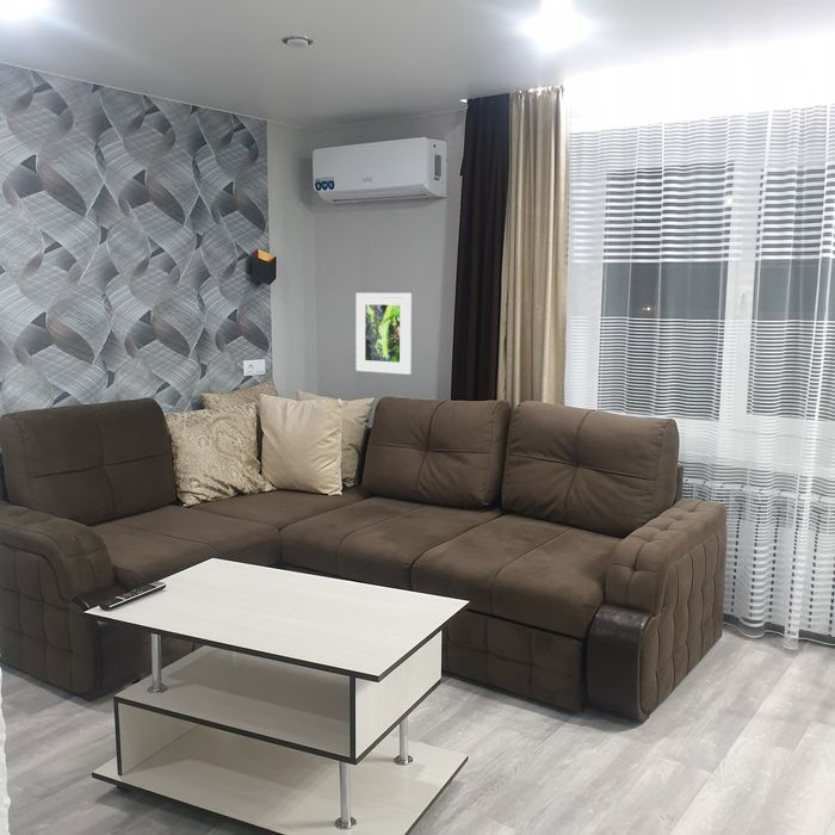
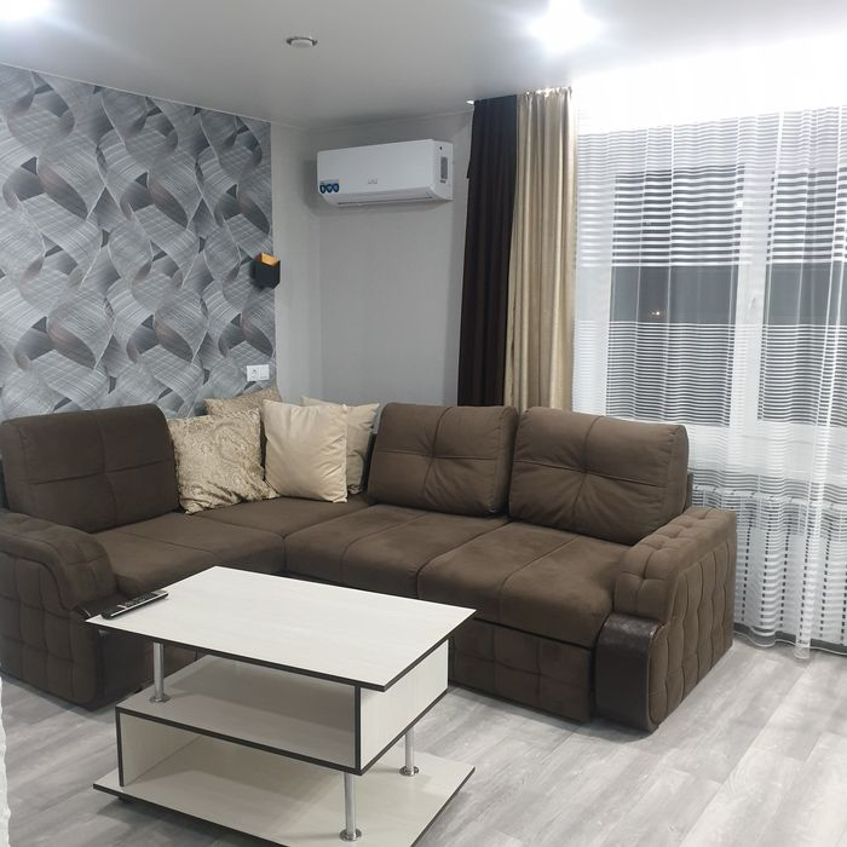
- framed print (383, 333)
